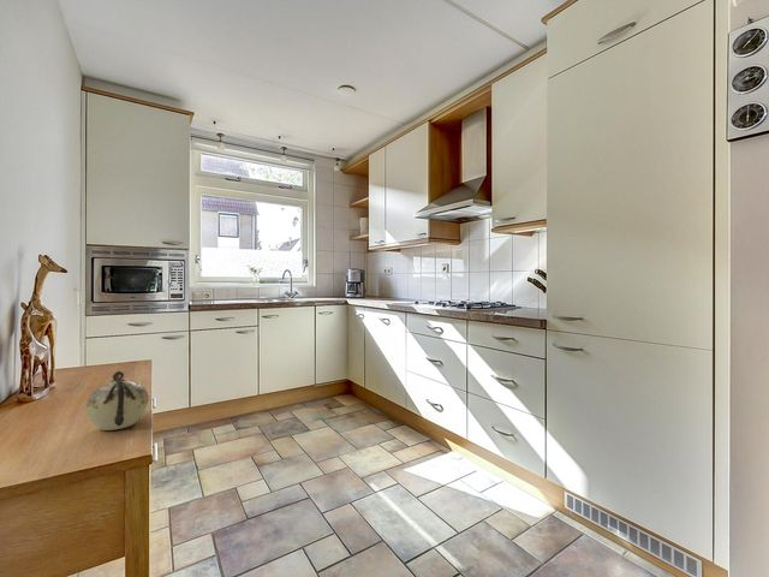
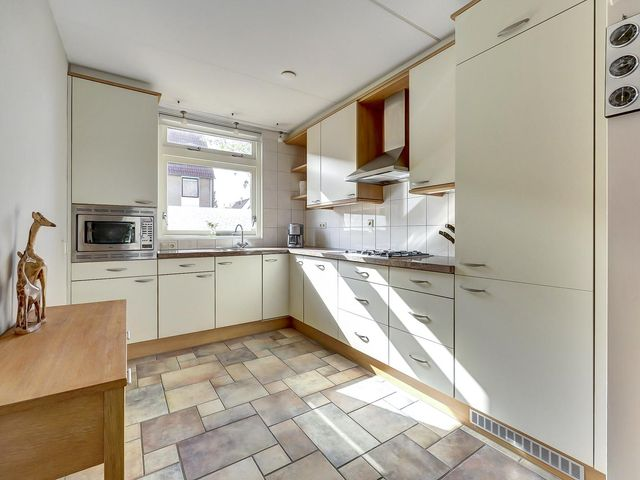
- teapot (118, 397)
